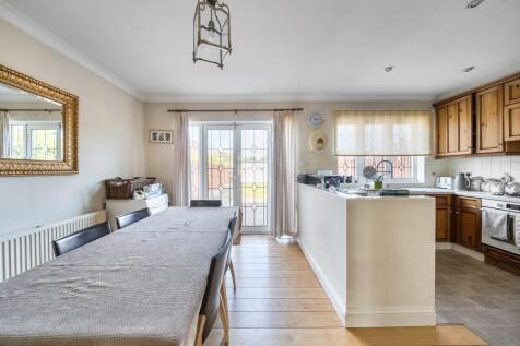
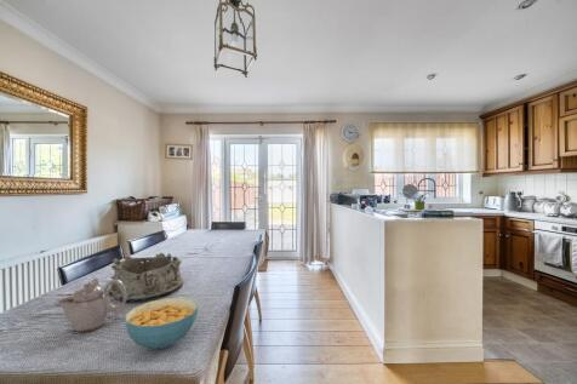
+ cereal bowl (162, 326)
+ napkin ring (147, 273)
+ teapot (92, 303)
